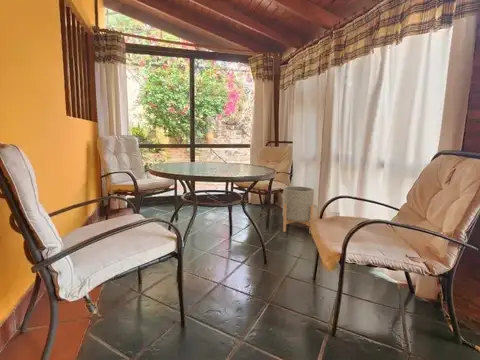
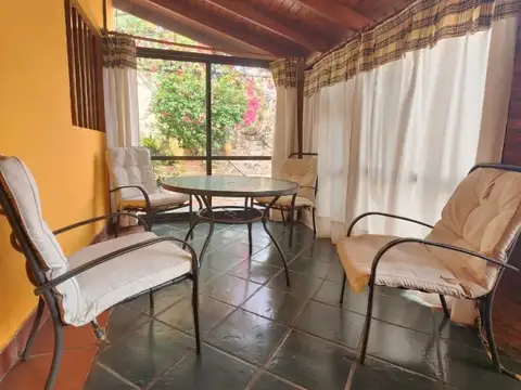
- planter (297, 208)
